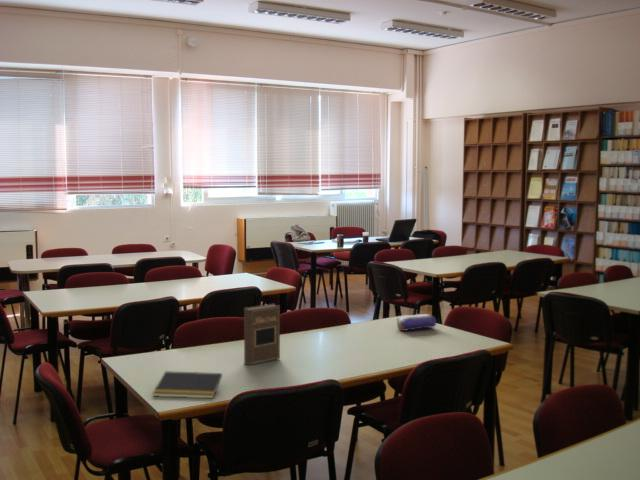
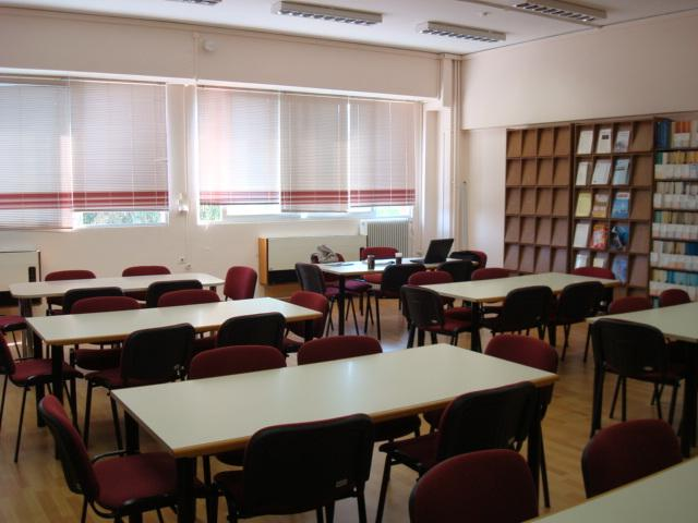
- notepad (188, 384)
- book (261, 333)
- pencil case (416, 322)
